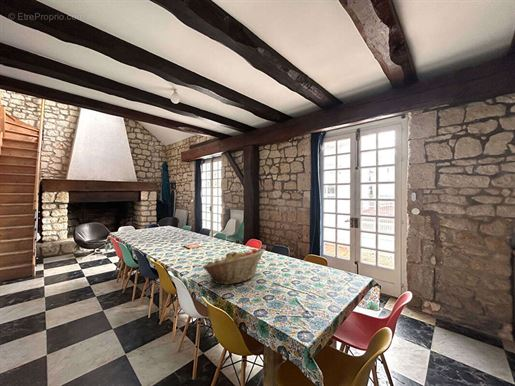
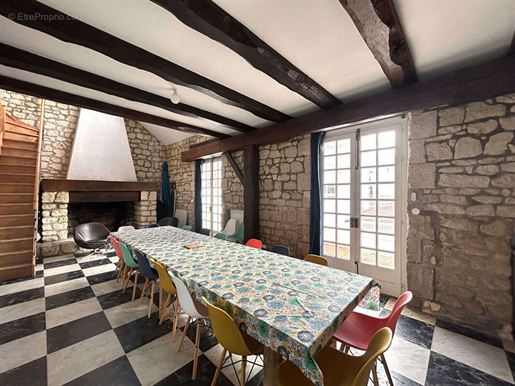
- fruit basket (235, 262)
